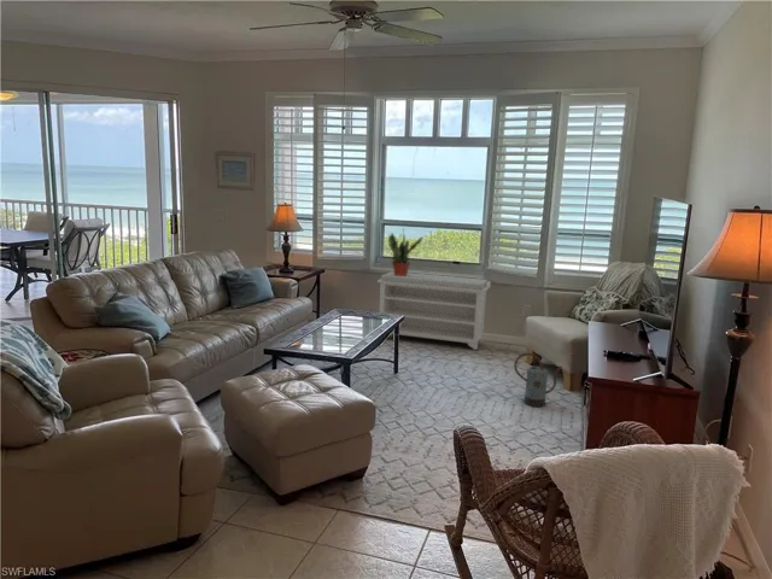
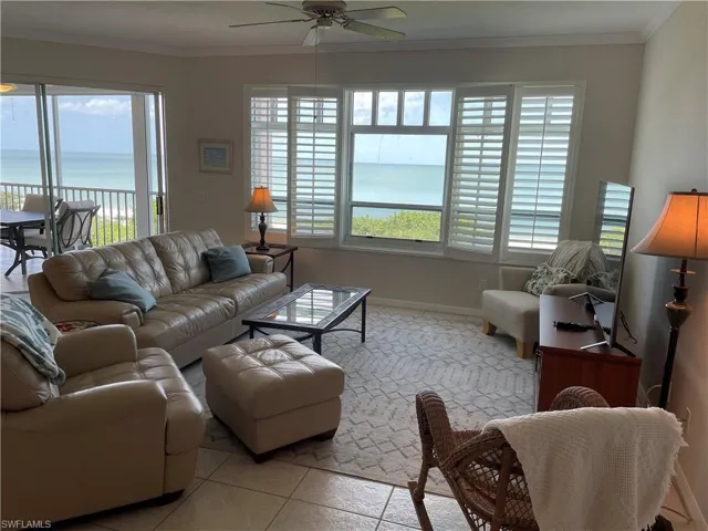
- bench (432, 308)
- watering can (537, 379)
- potted plant (404, 251)
